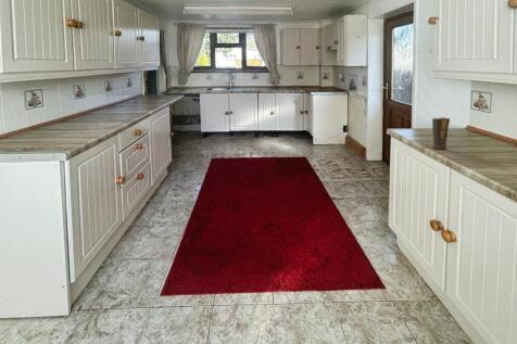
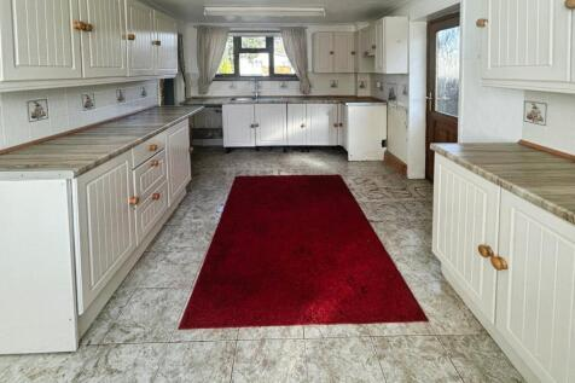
- mug (441, 132)
